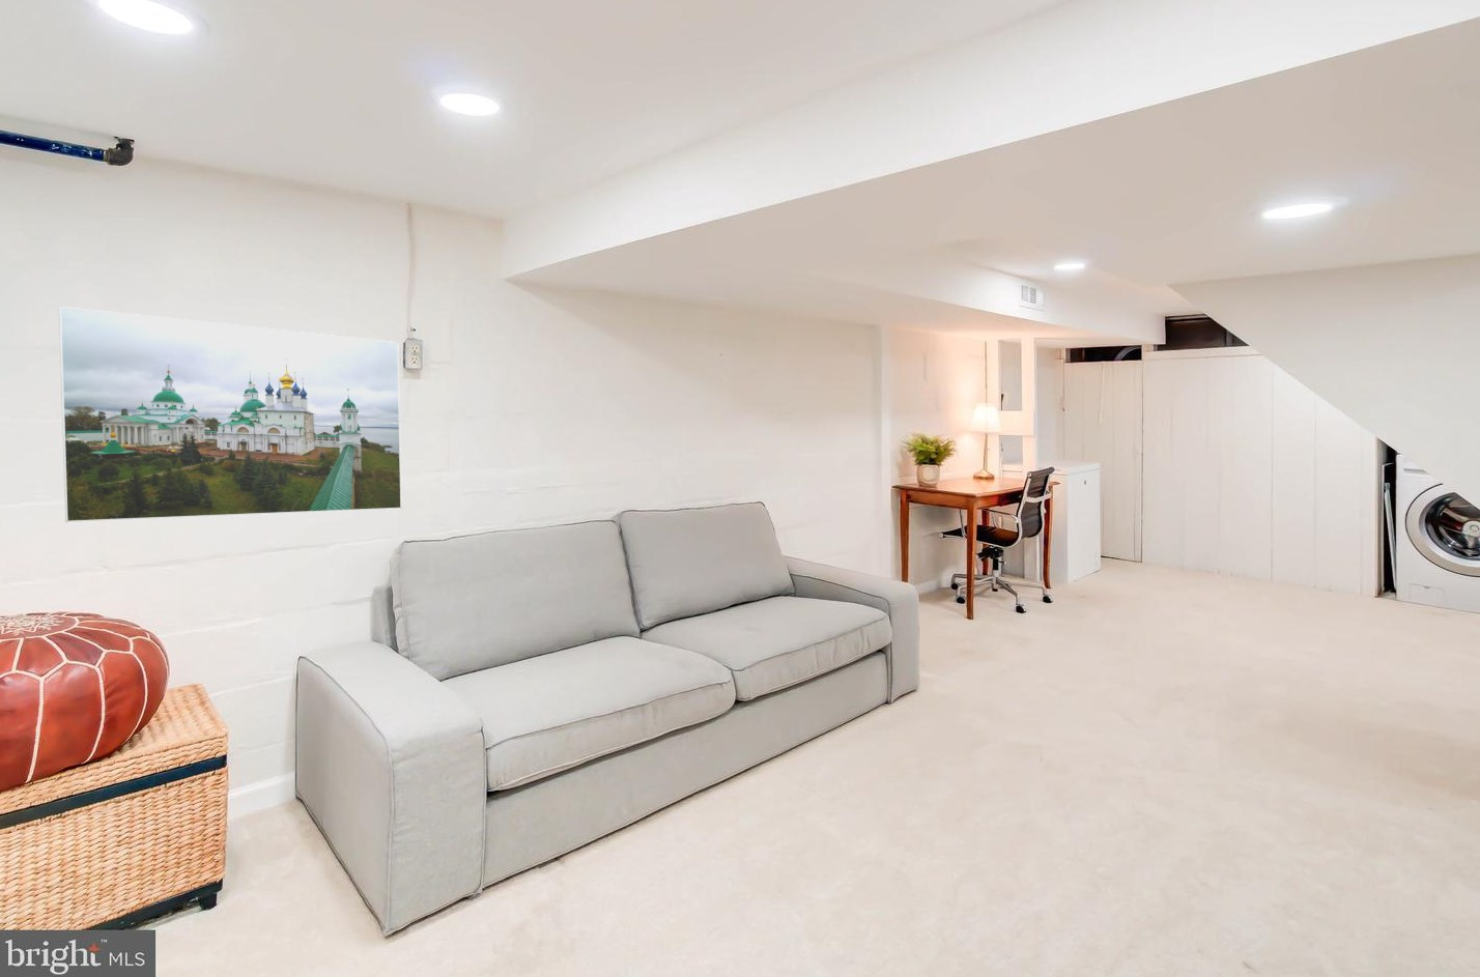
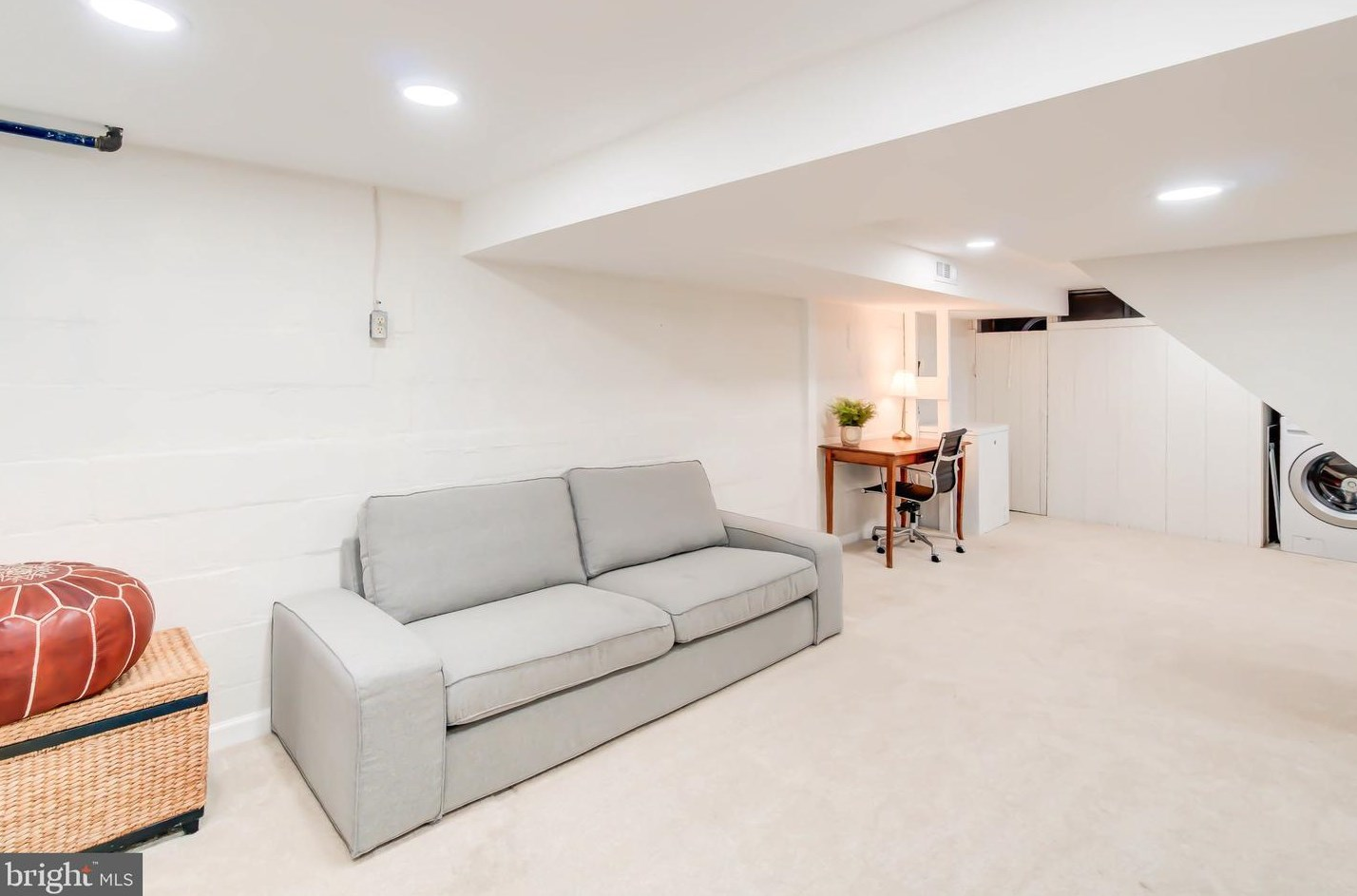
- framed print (252, 421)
